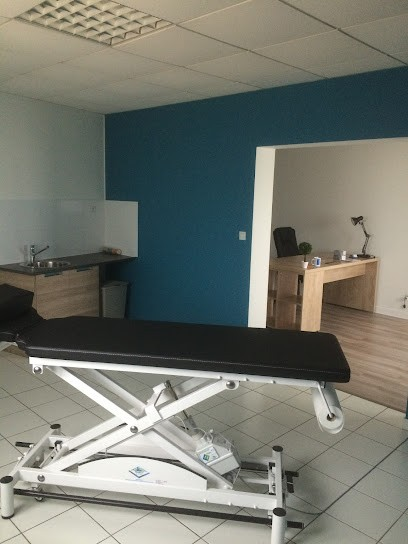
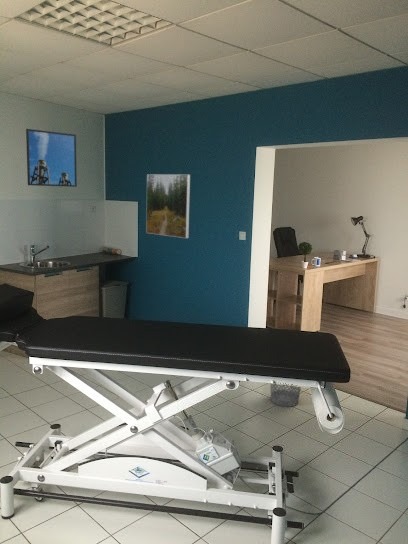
+ wastebasket (286, 385)
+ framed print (167, 205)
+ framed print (52, 159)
